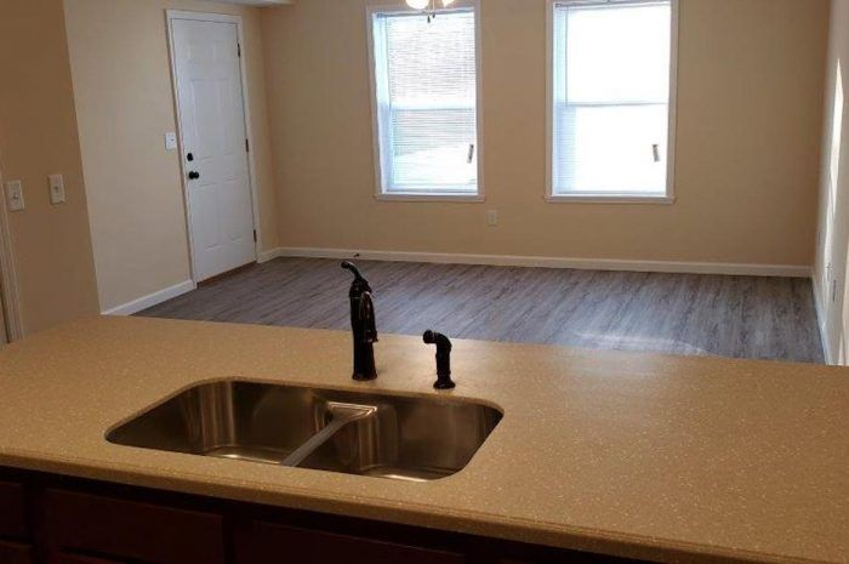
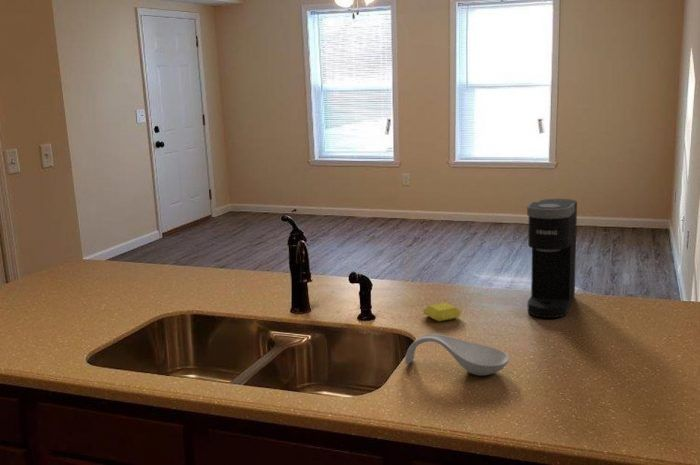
+ spoon rest (456, 353)
+ coffee maker (552, 254)
+ soap bar (442, 311)
